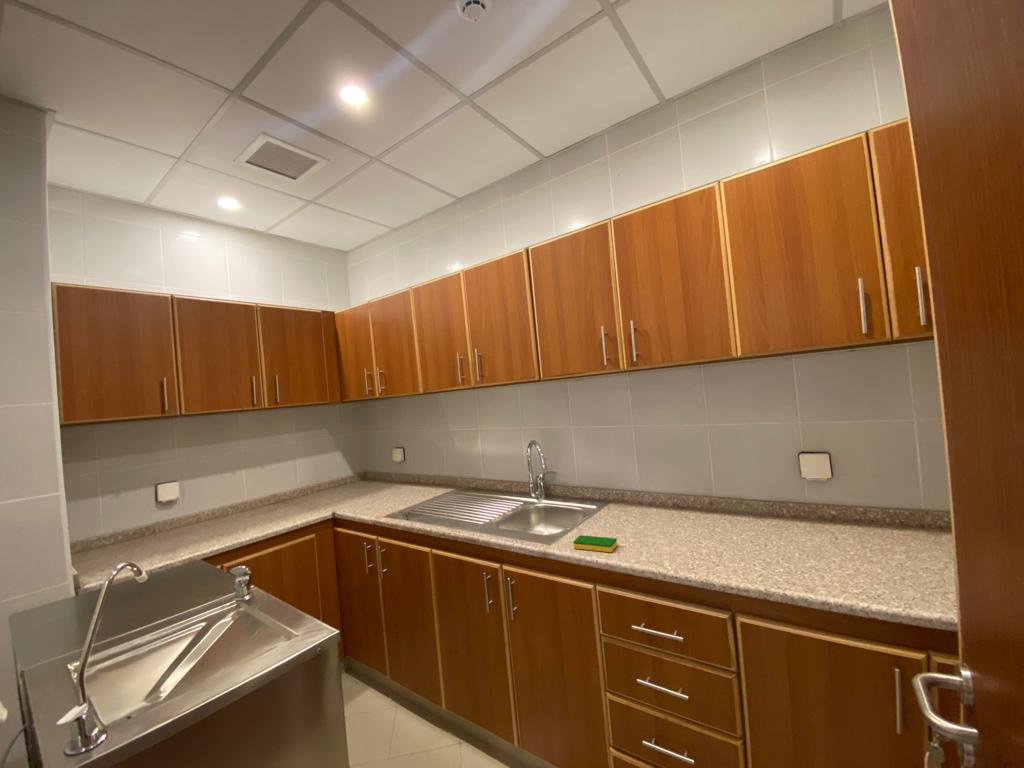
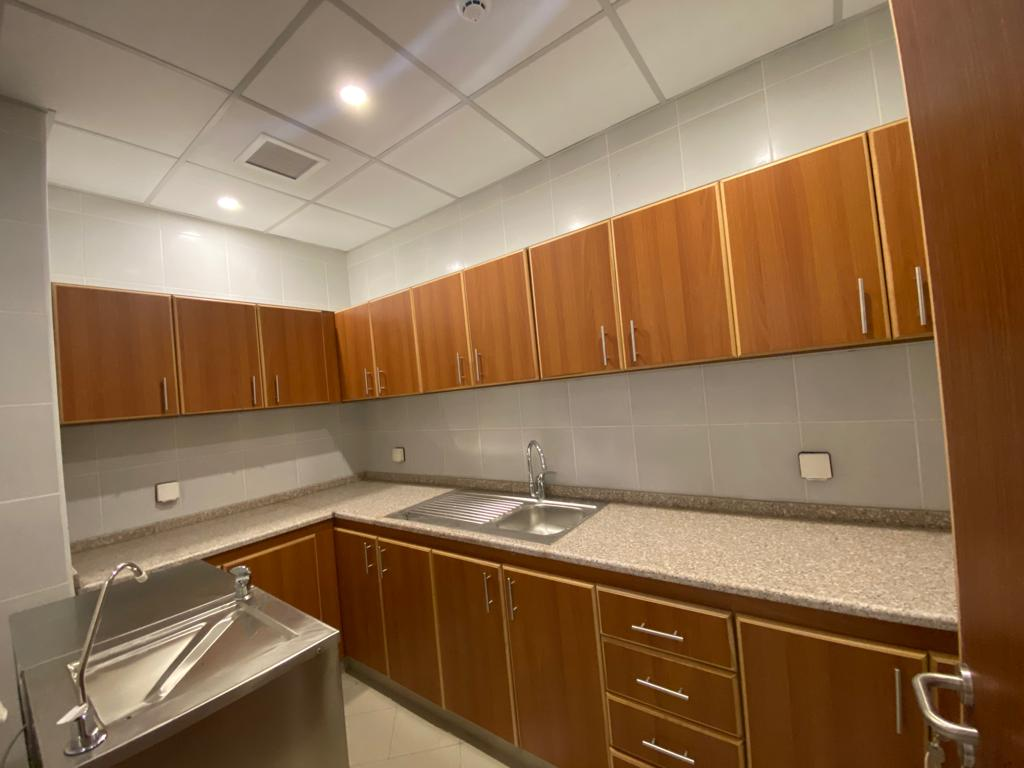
- dish sponge (595, 543)
